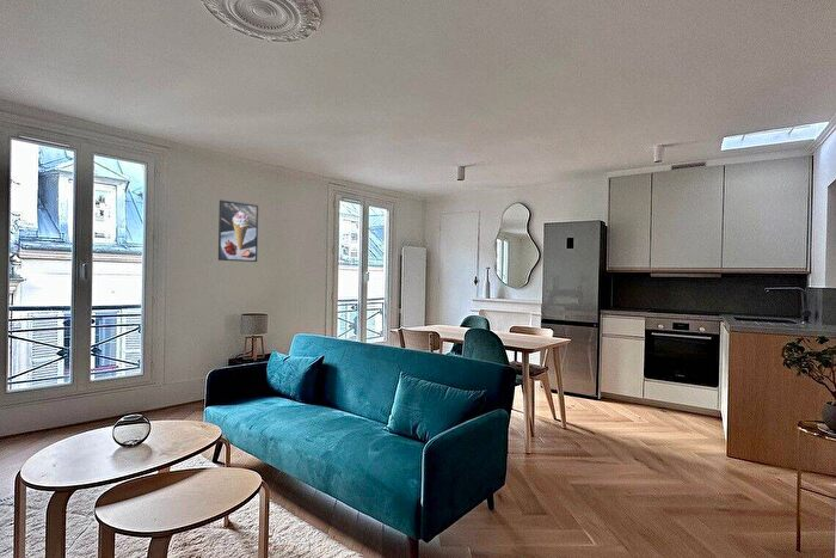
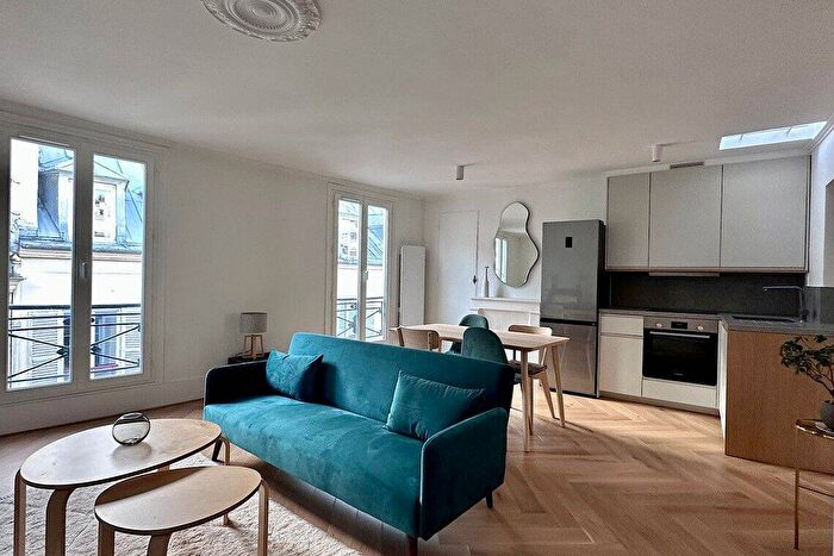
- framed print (239, 232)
